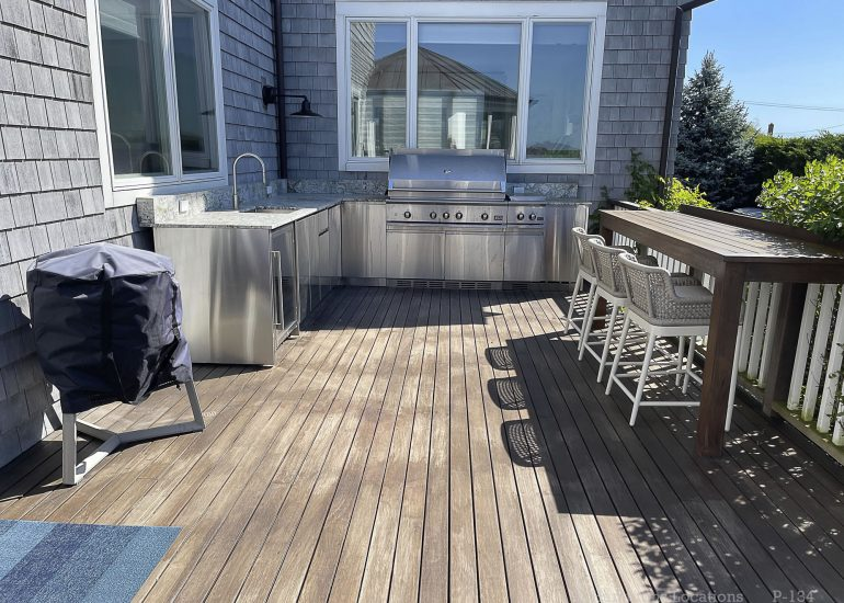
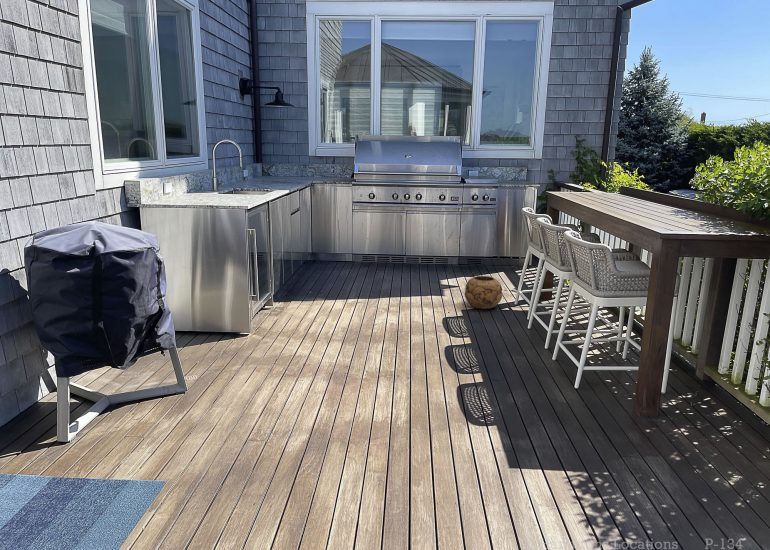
+ decorative bowl (483, 292)
